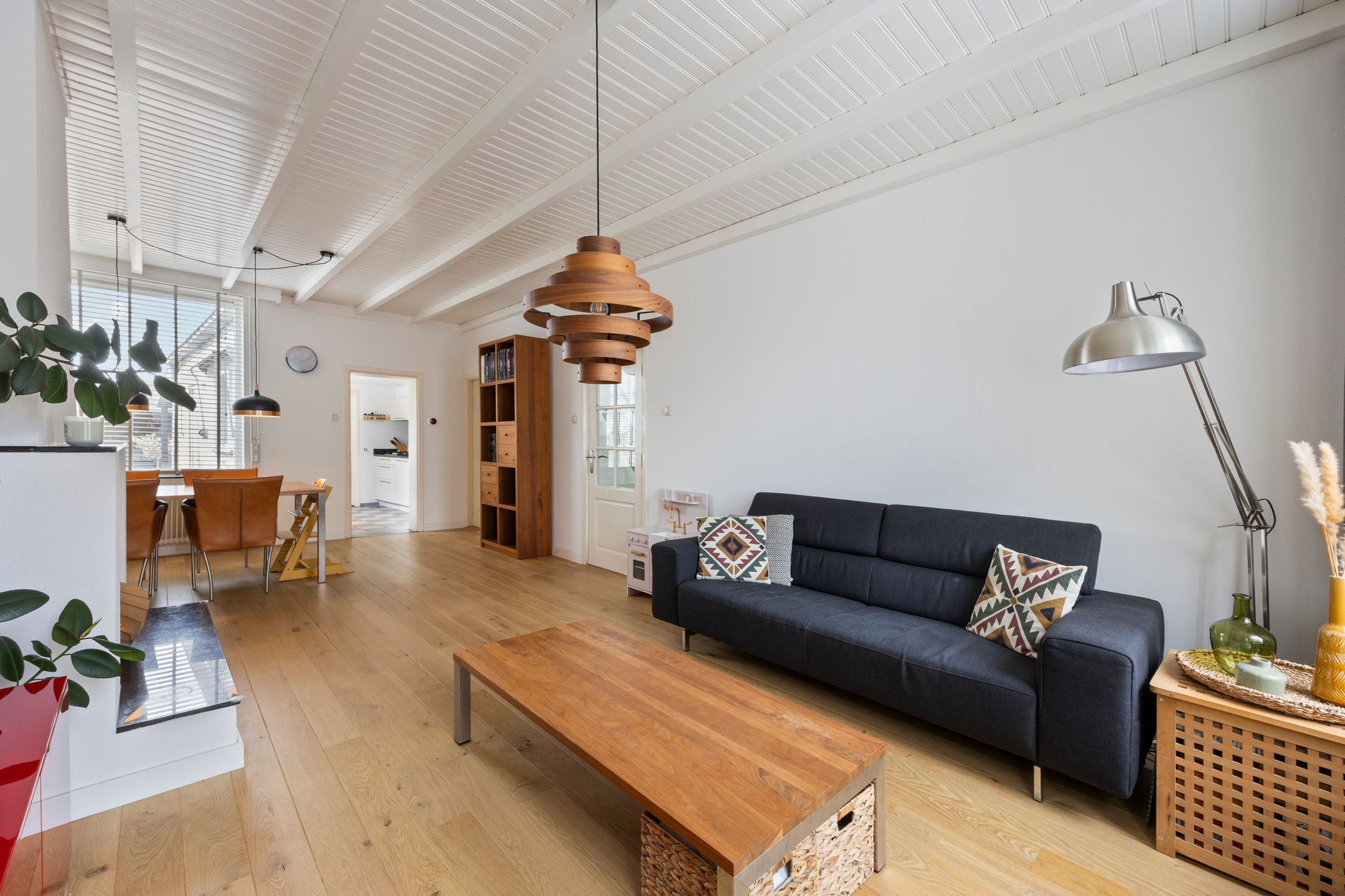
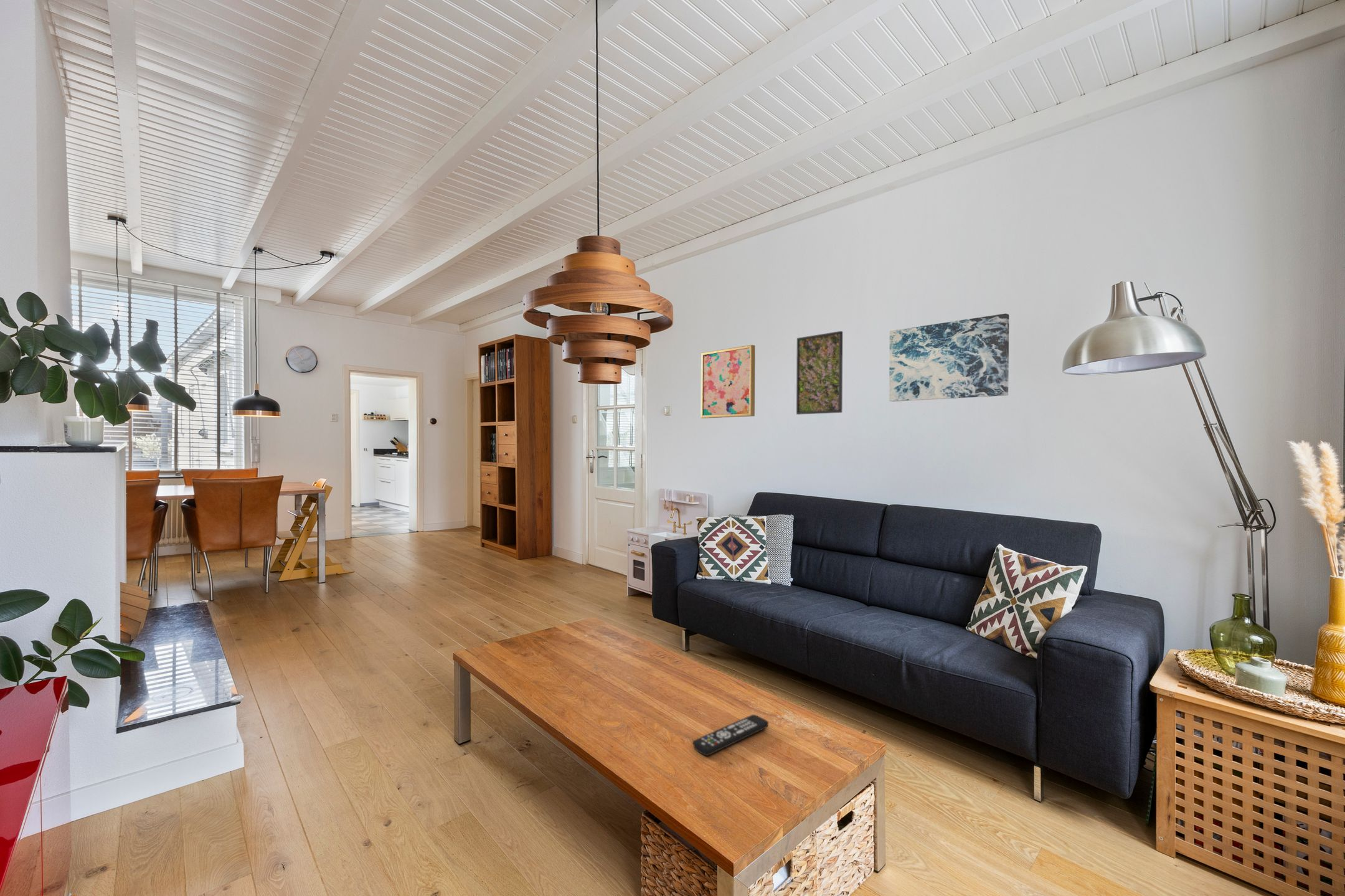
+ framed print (818, 374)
+ wall art (945, 361)
+ remote control (732, 734)
+ wall art (727, 383)
